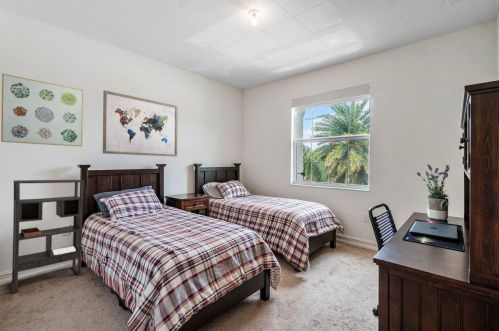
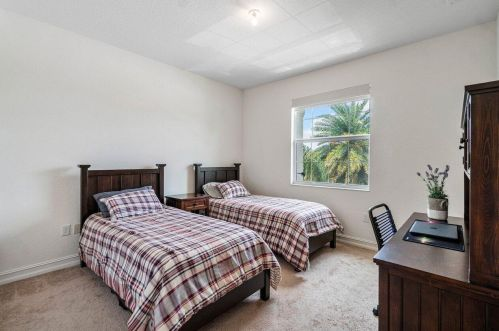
- wall art (45, 113)
- wall art (144, 127)
- bookshelf (49, 229)
